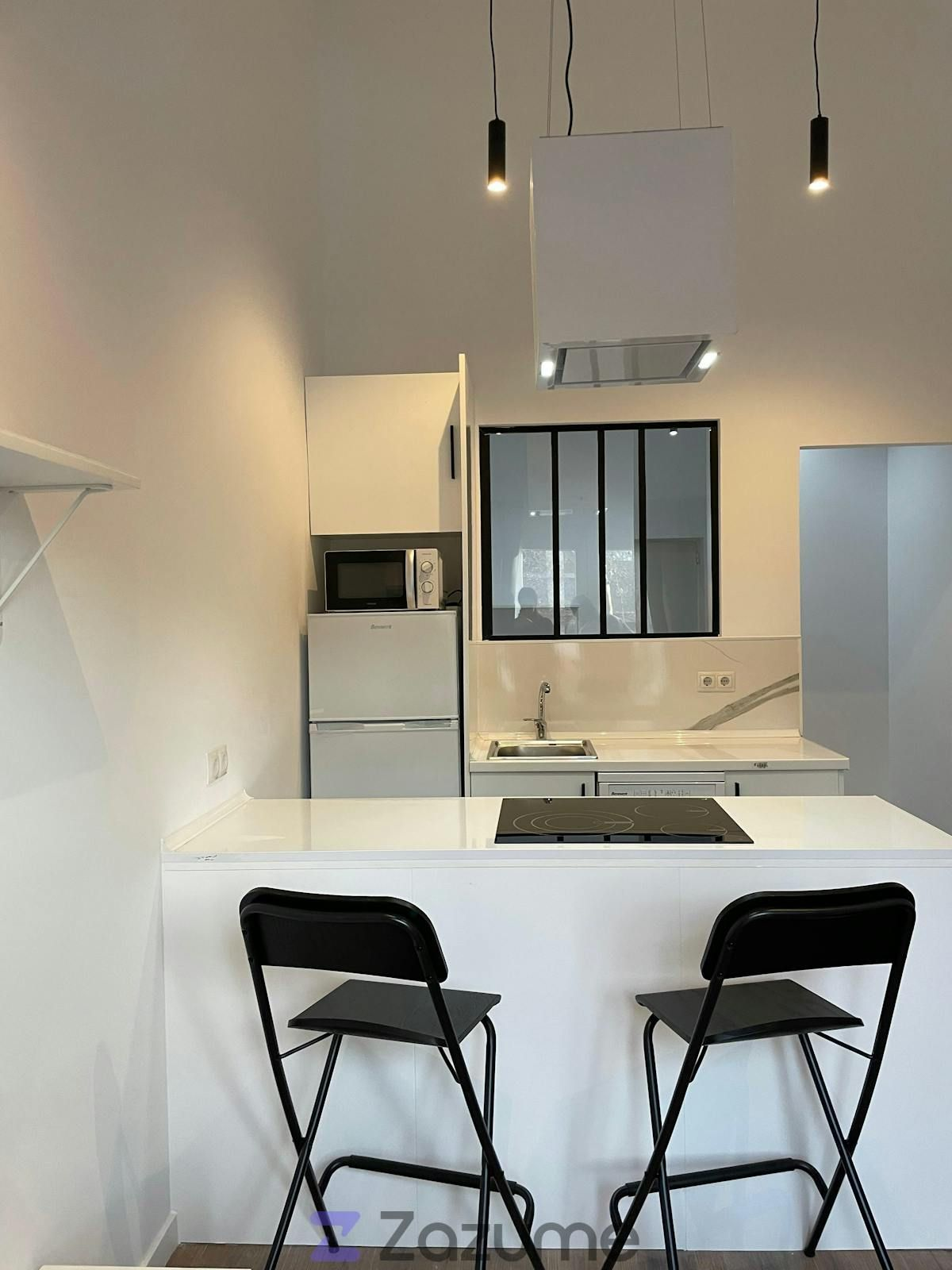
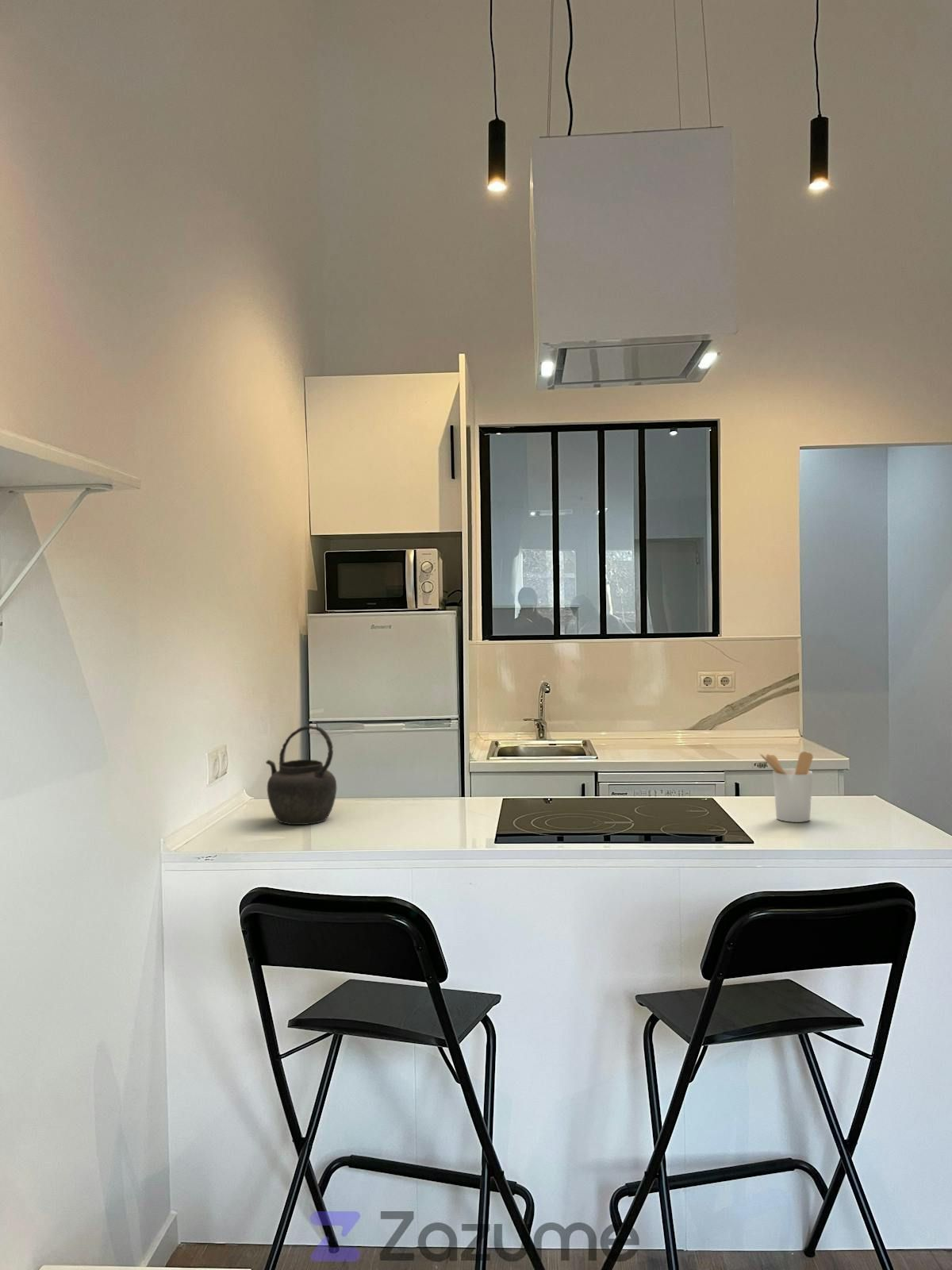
+ utensil holder (785, 784)
+ kettle (298, 772)
